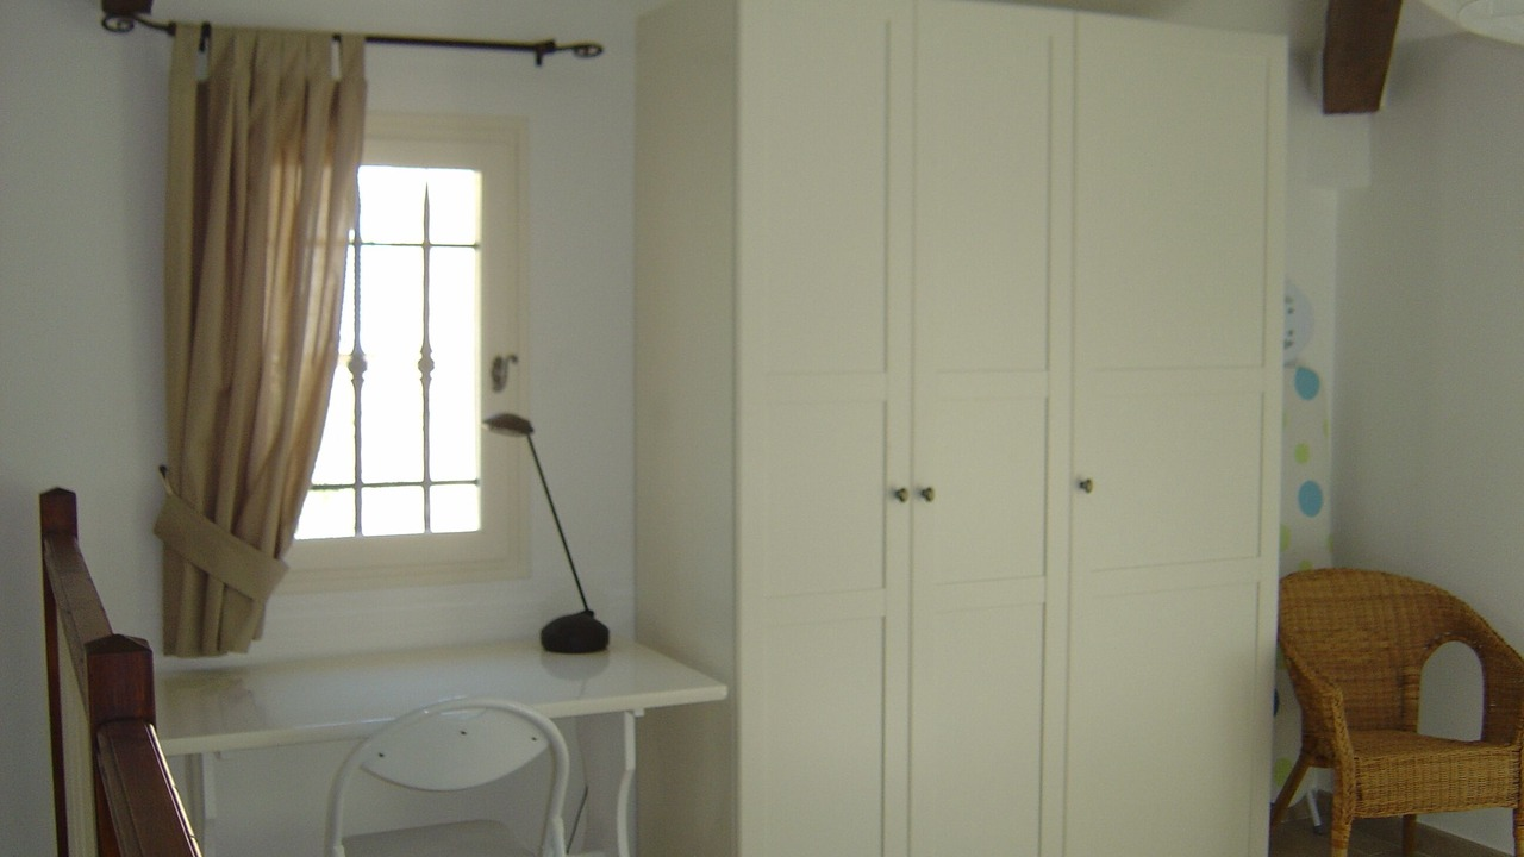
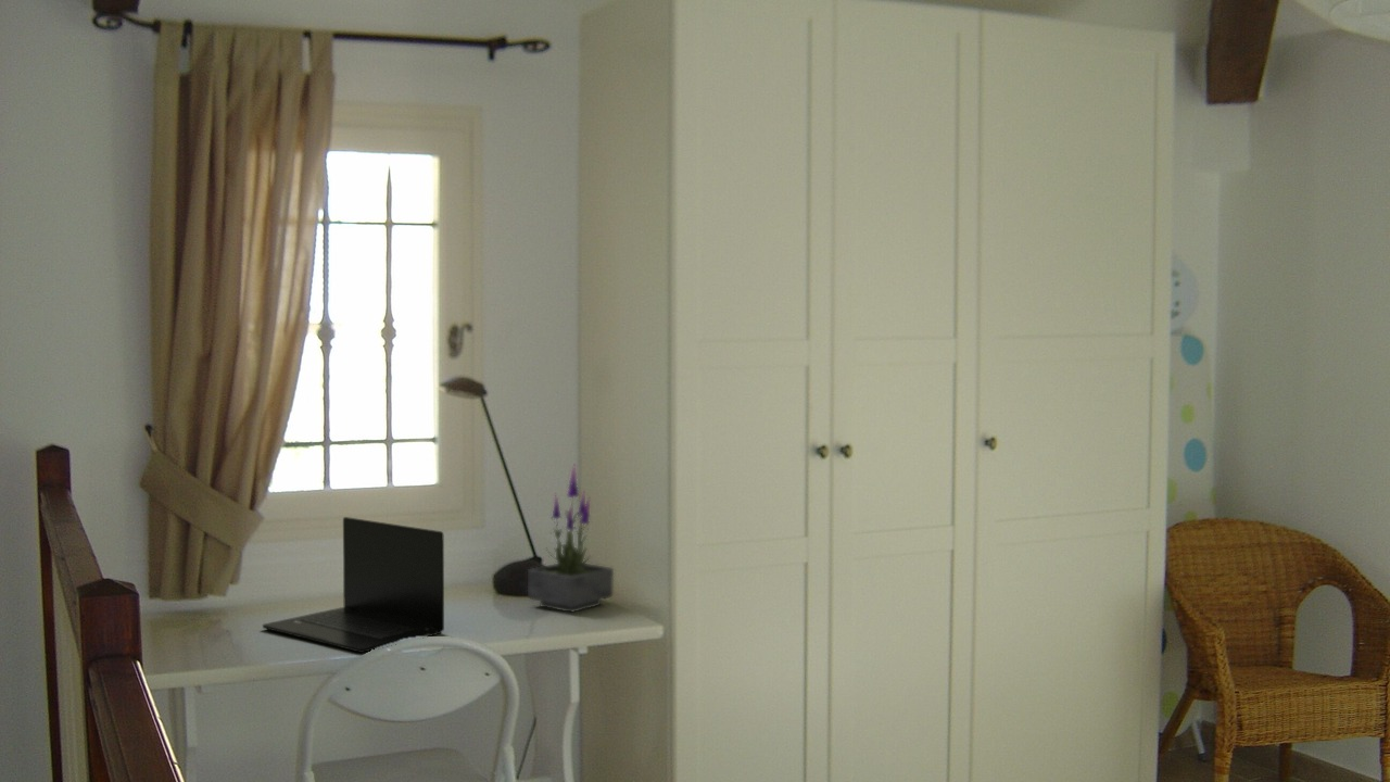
+ laptop (352, 580)
+ potted plant (570, 534)
